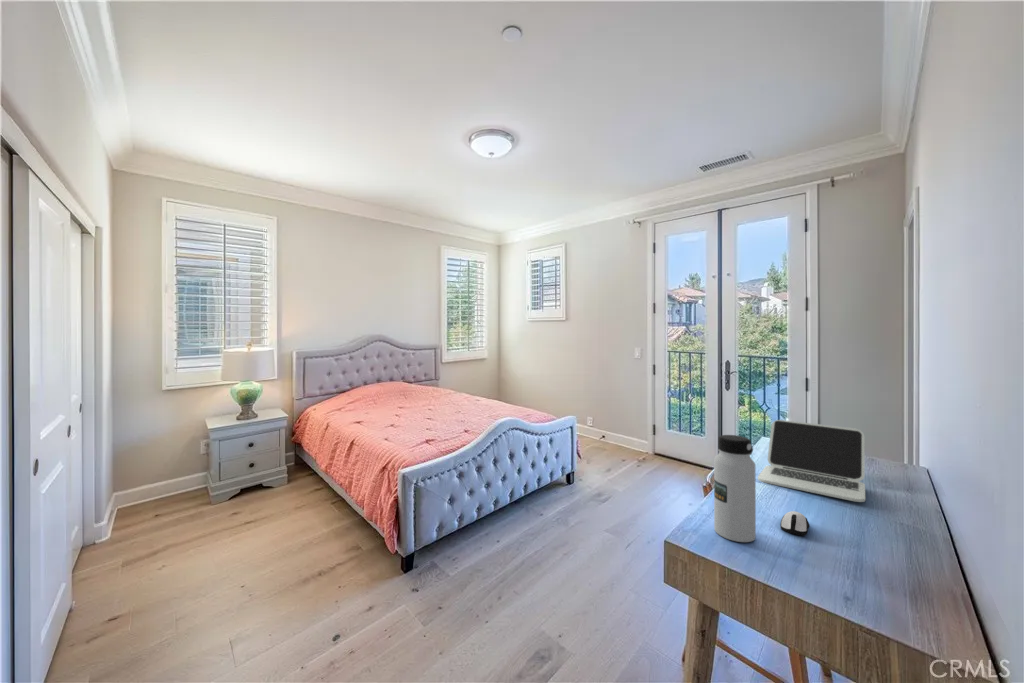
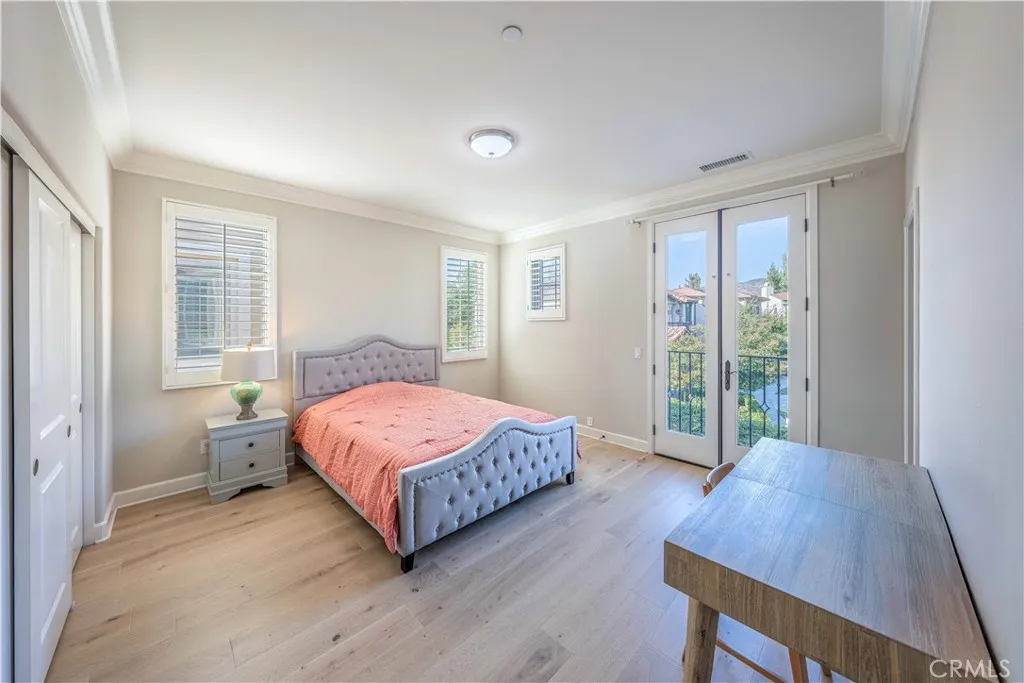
- computer mouse (795, 520)
- laptop (811, 454)
- water bottle (734, 485)
